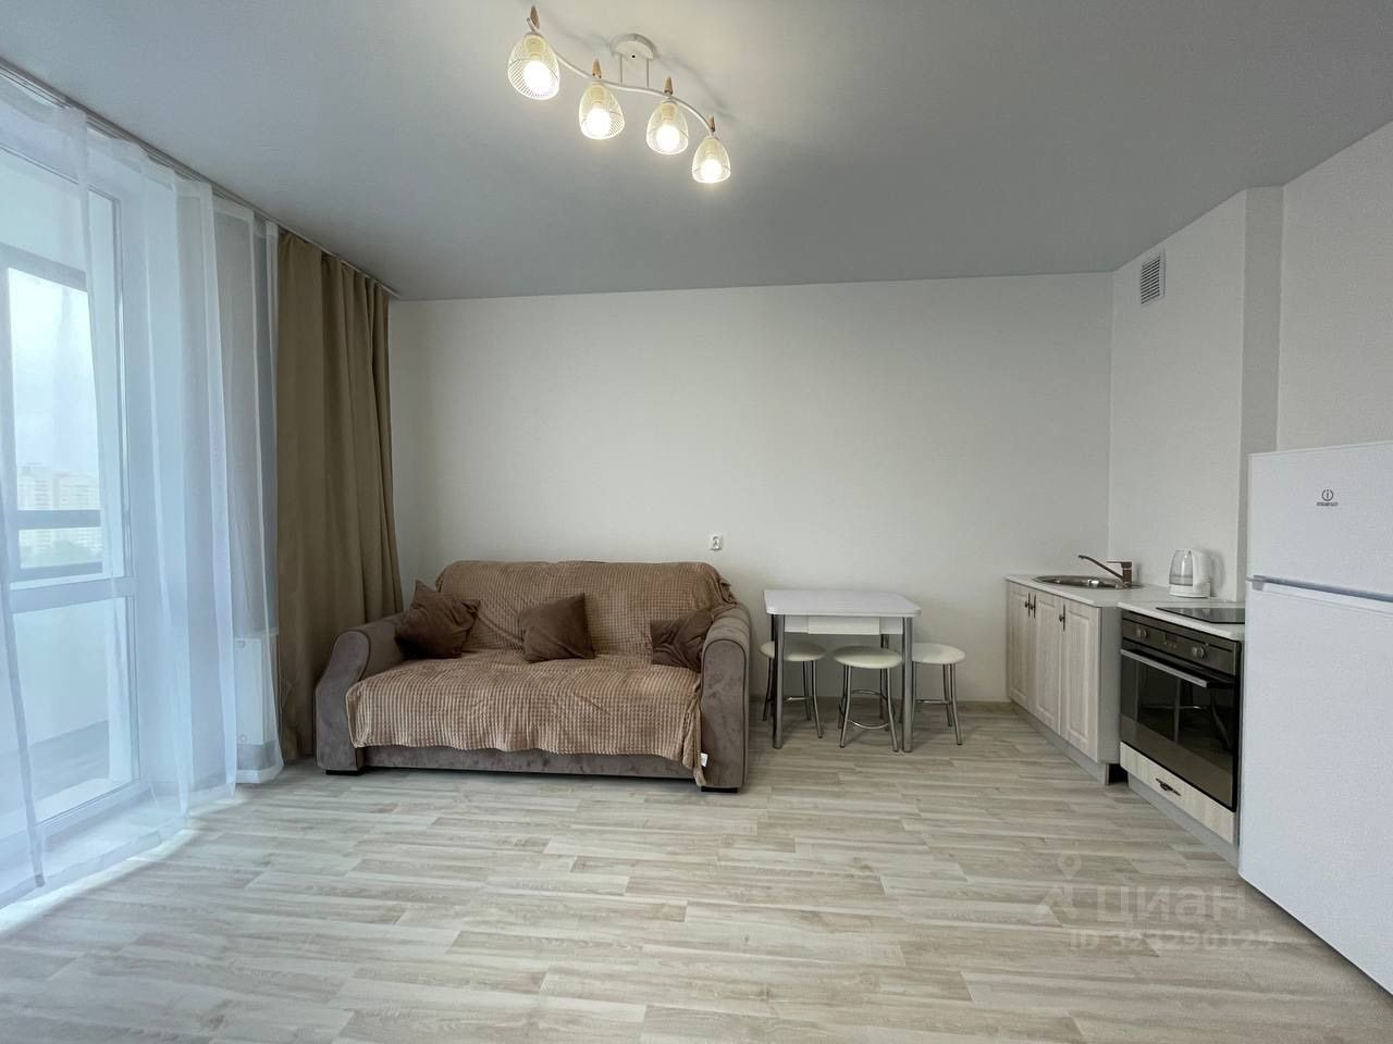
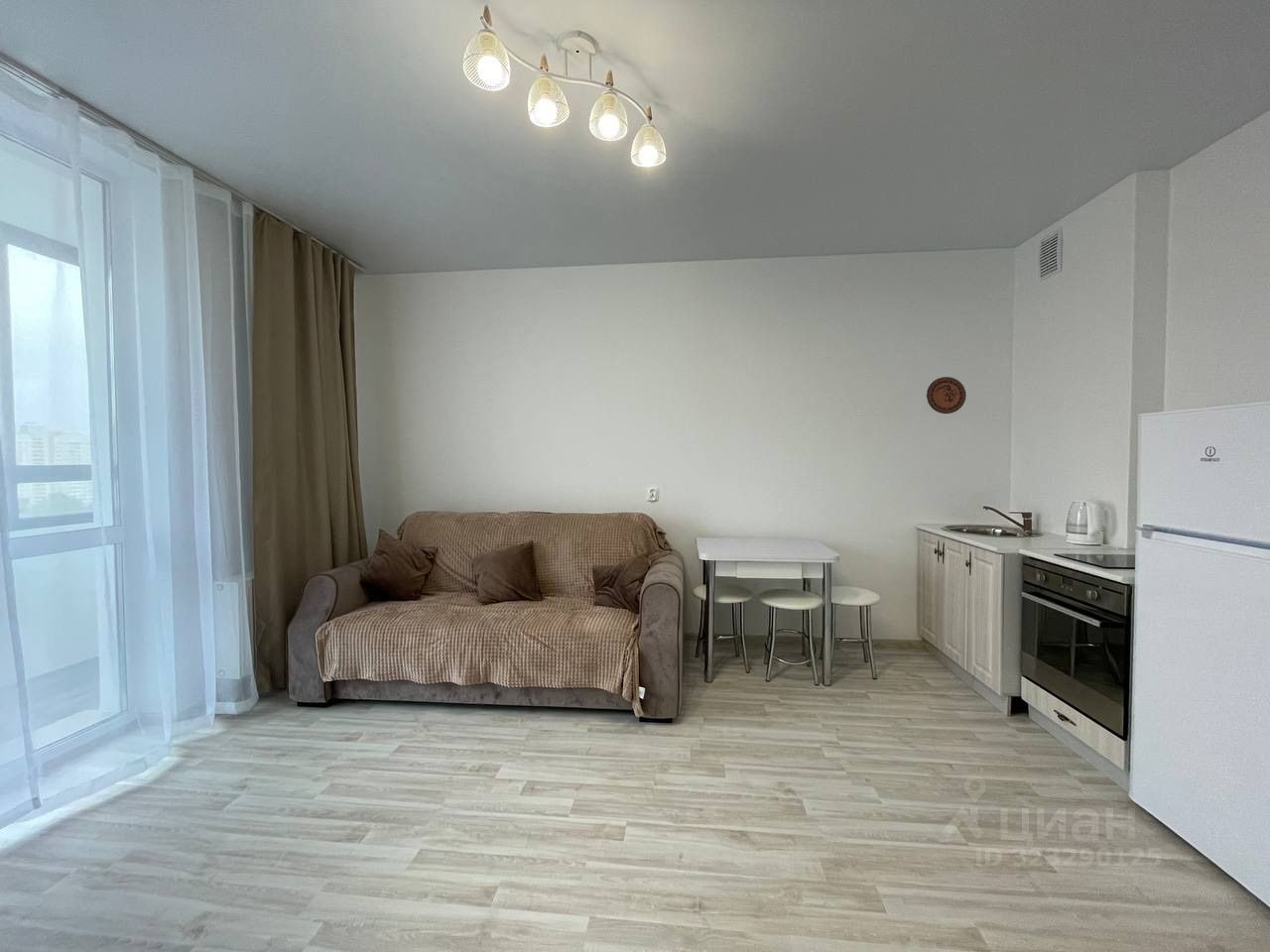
+ decorative plate (946, 395)
